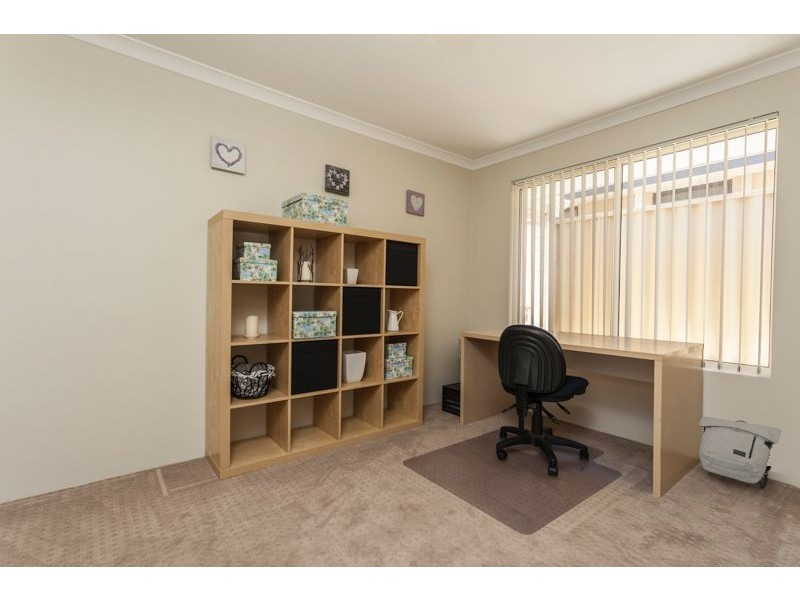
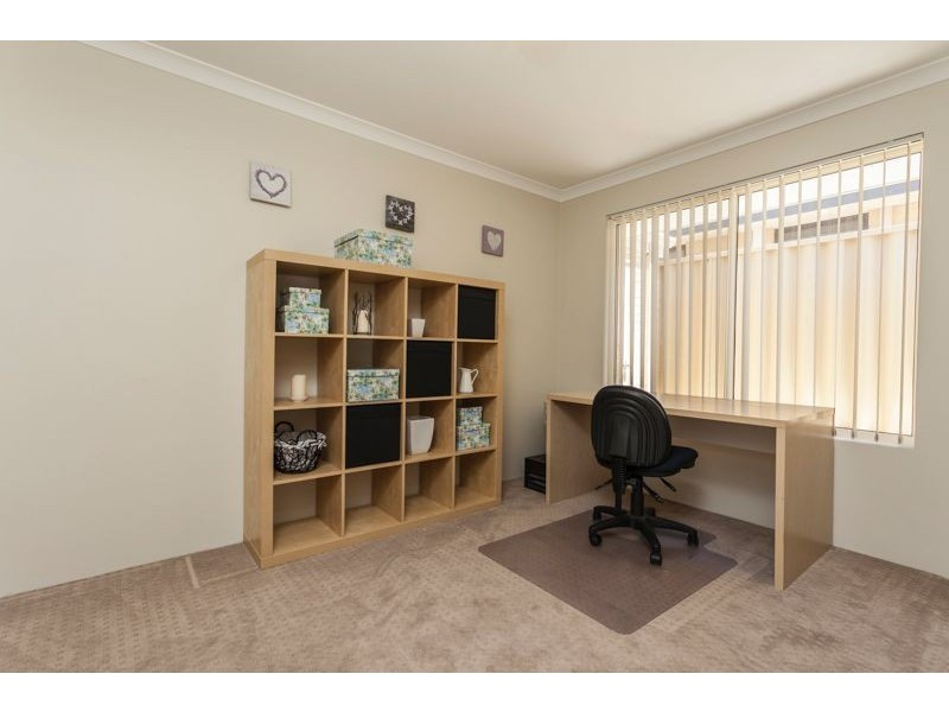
- backpack (735, 449)
